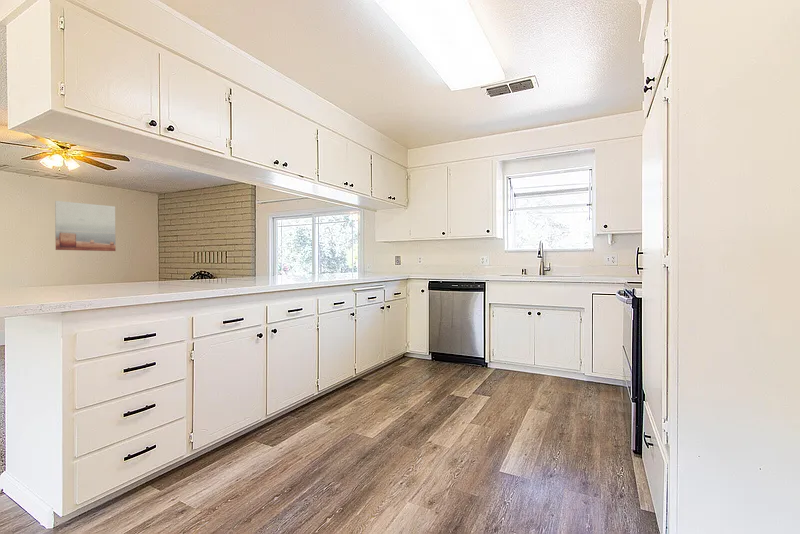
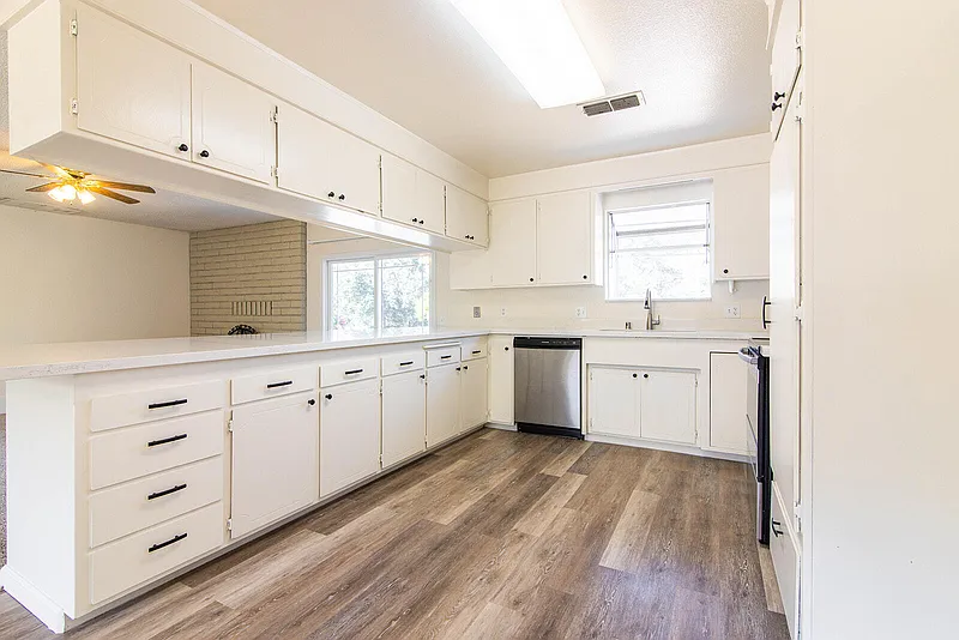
- wall art (86, 227)
